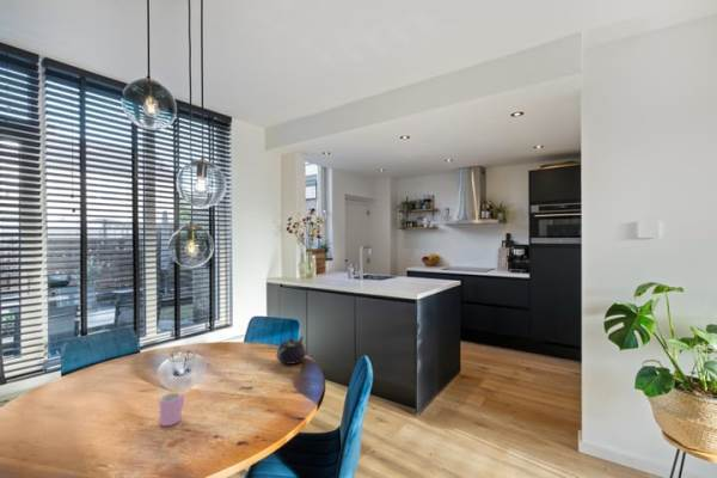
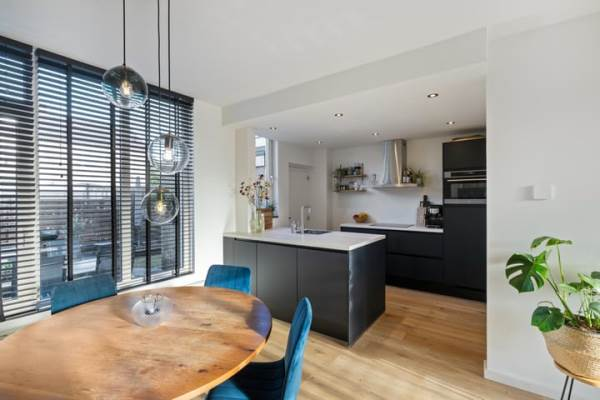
- cup (173, 406)
- teapot (292, 349)
